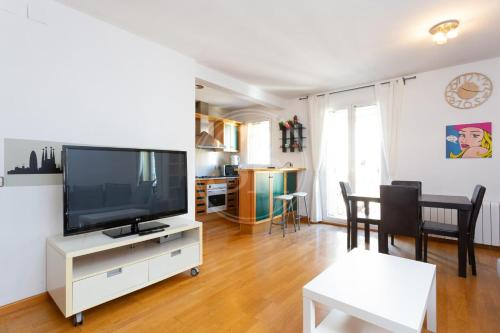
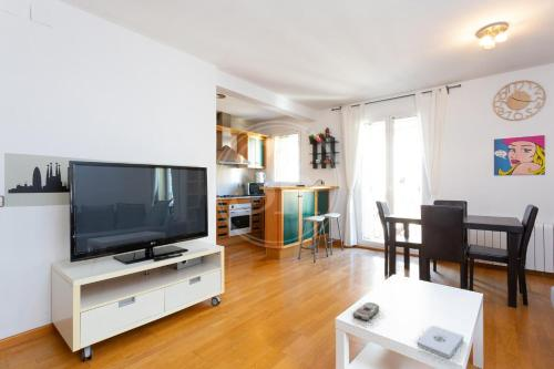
+ notepad (440, 340)
+ remote control (367, 310)
